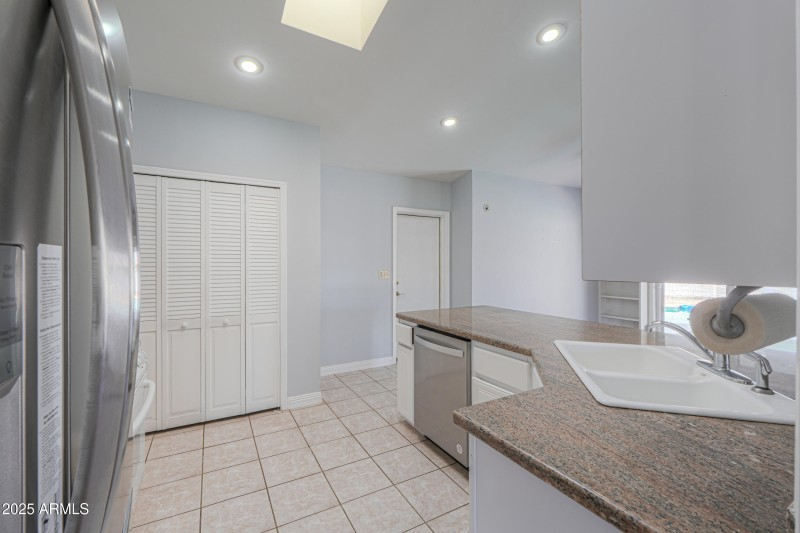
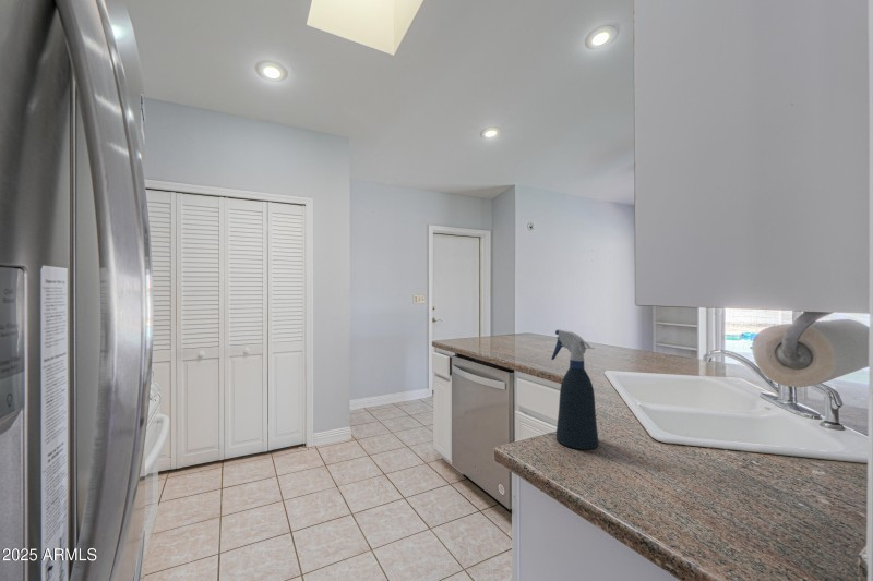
+ spray bottle (573, 385)
